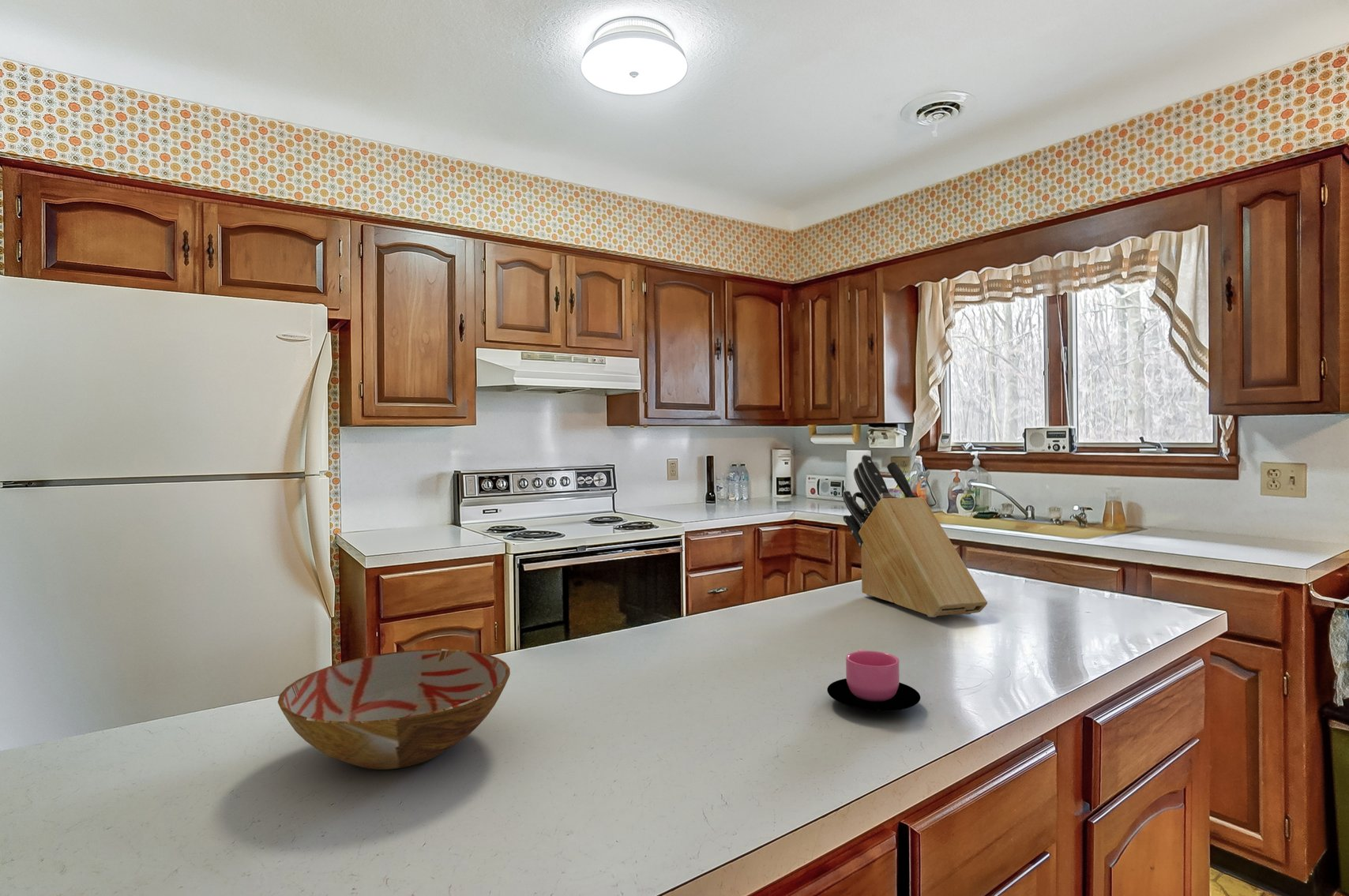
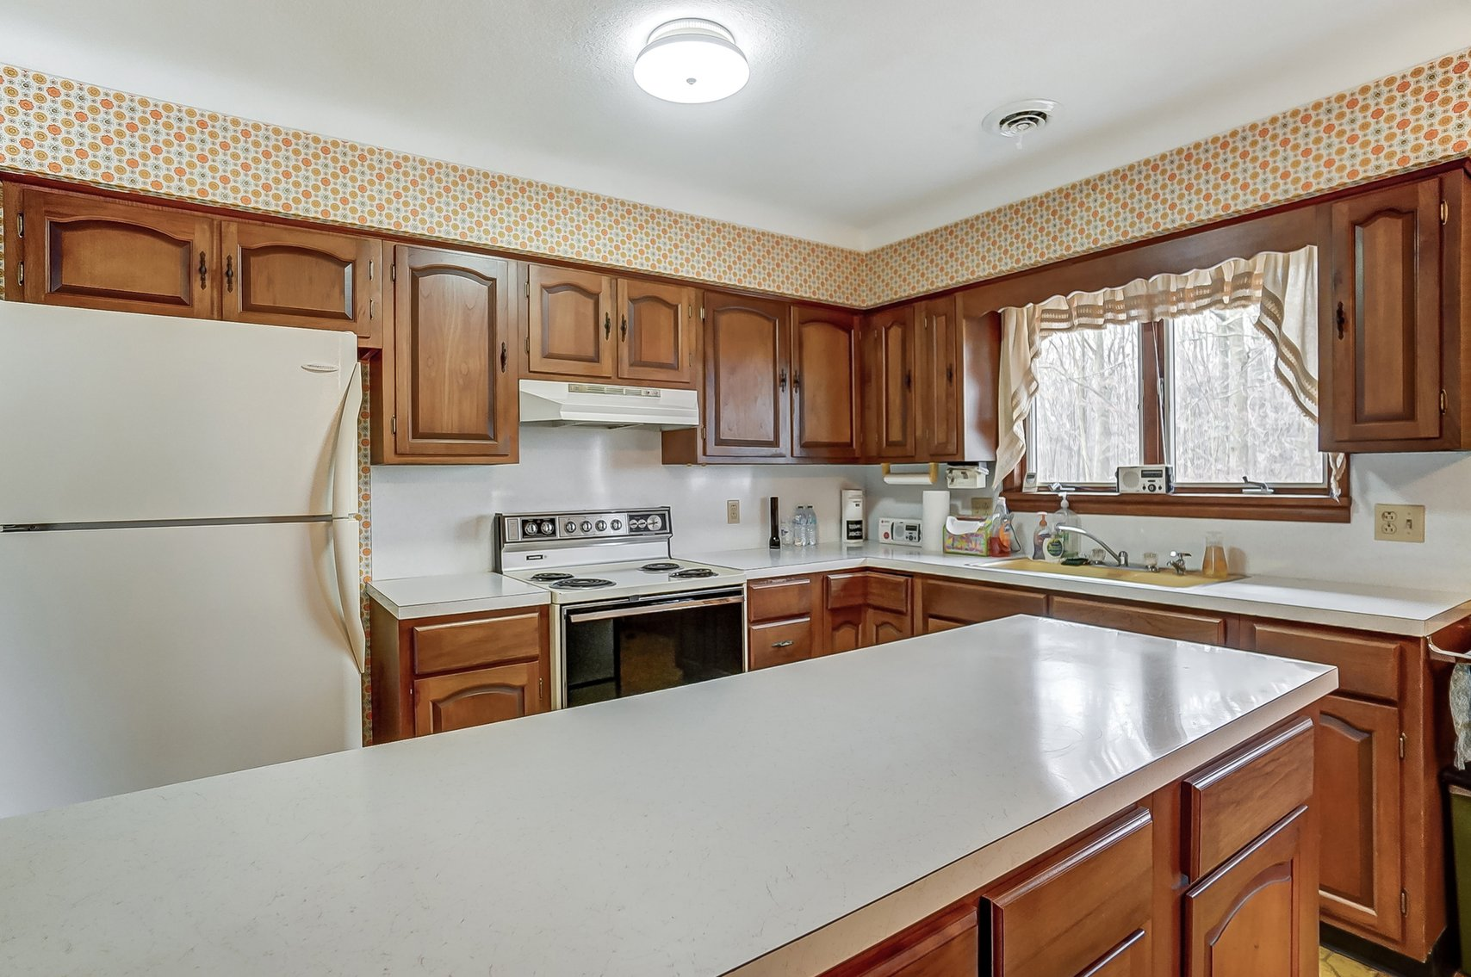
- bowl (400, 714)
- knife block (905, 527)
- cup (873, 680)
